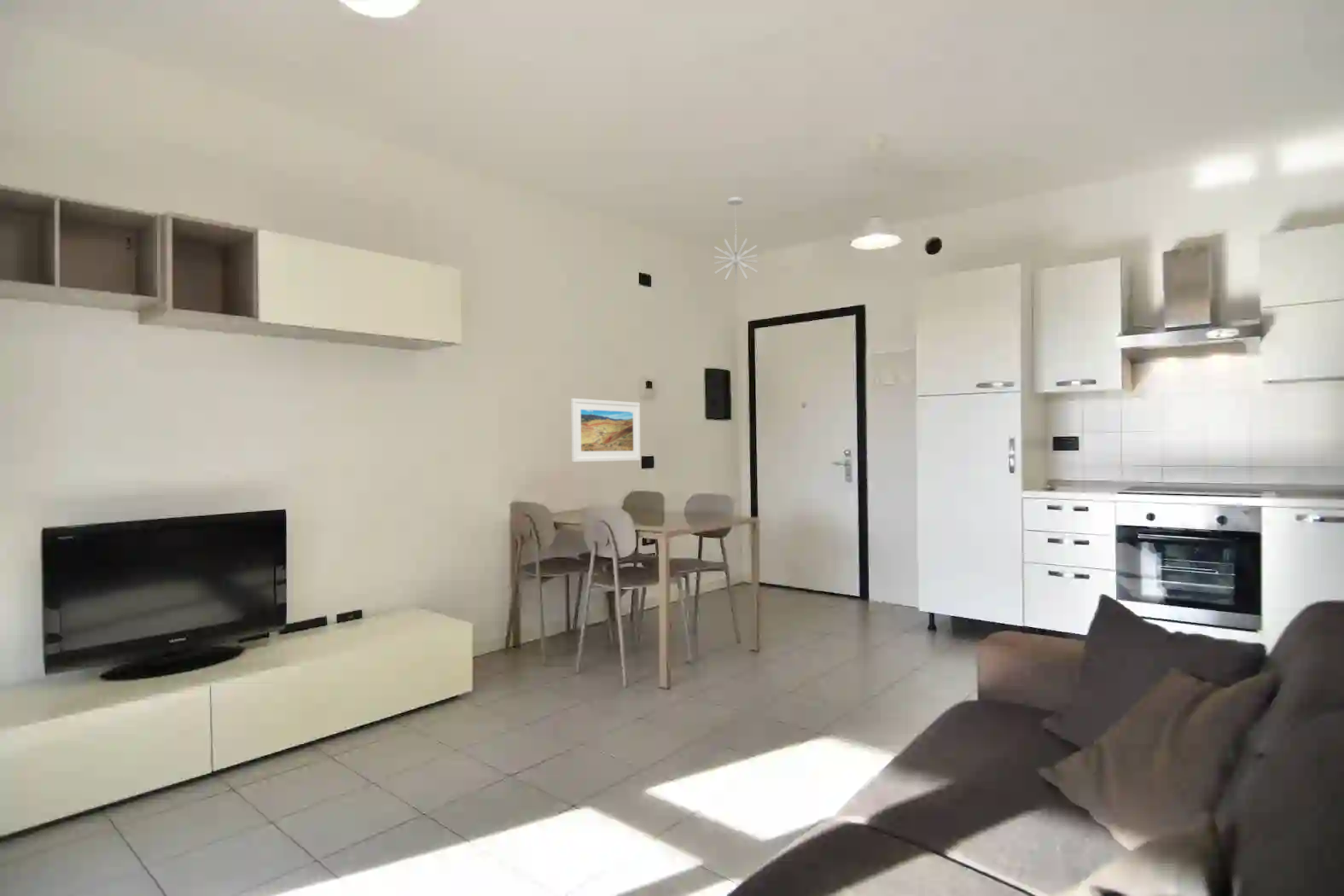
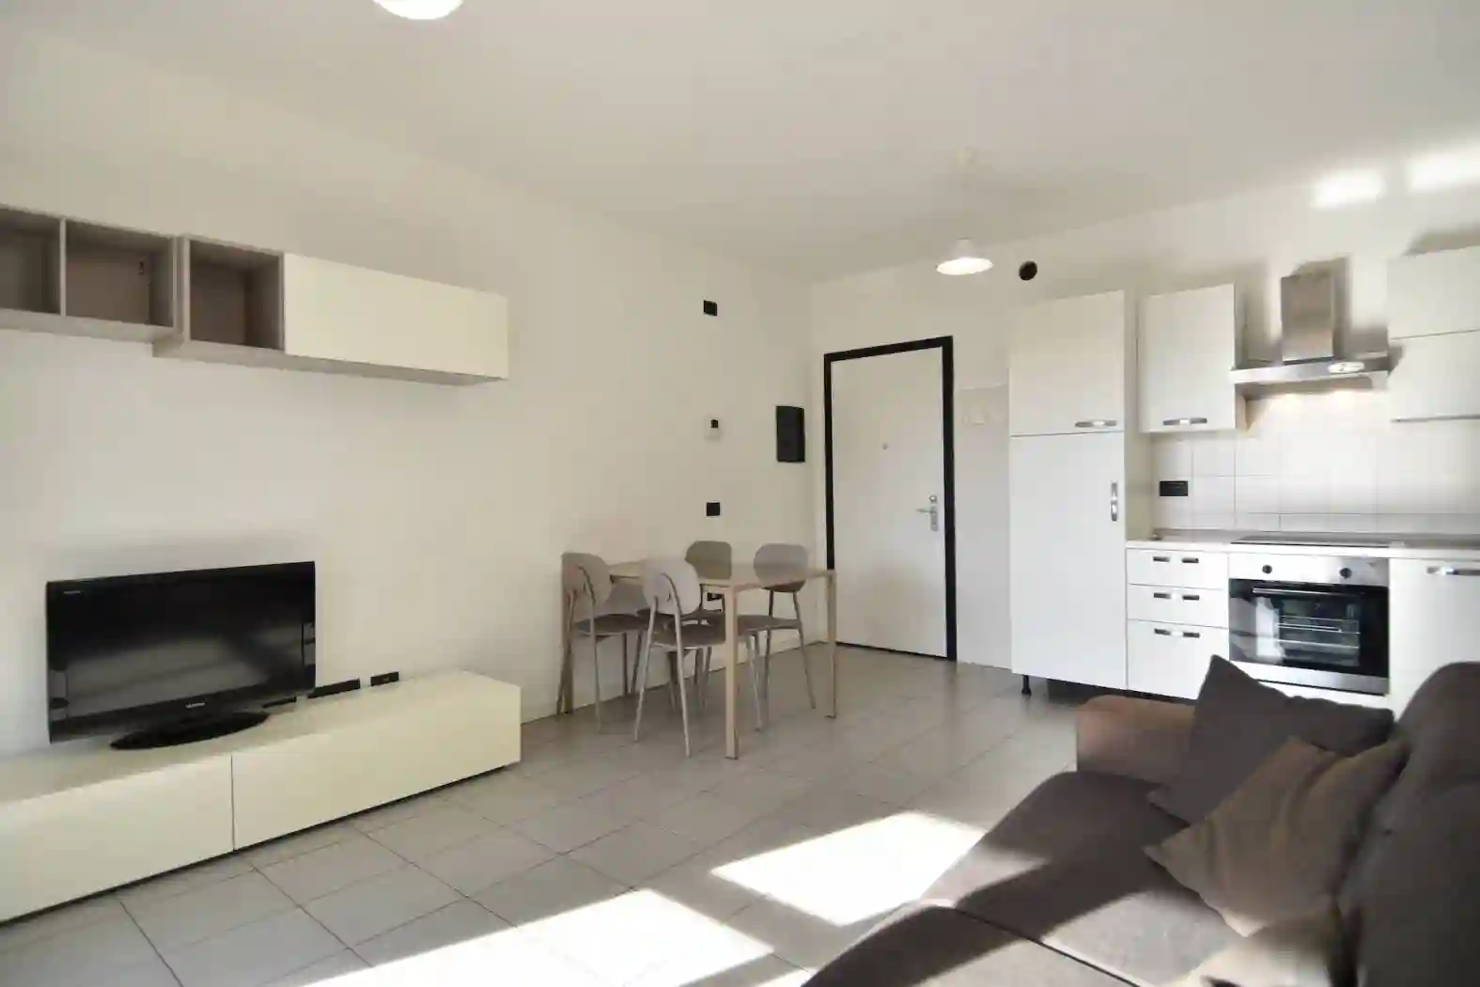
- pendant light (736, 240)
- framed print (607, 430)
